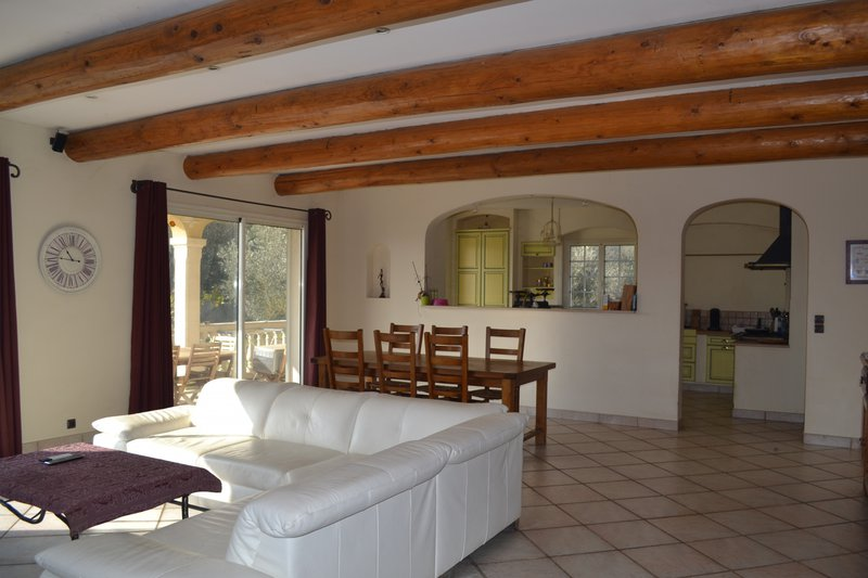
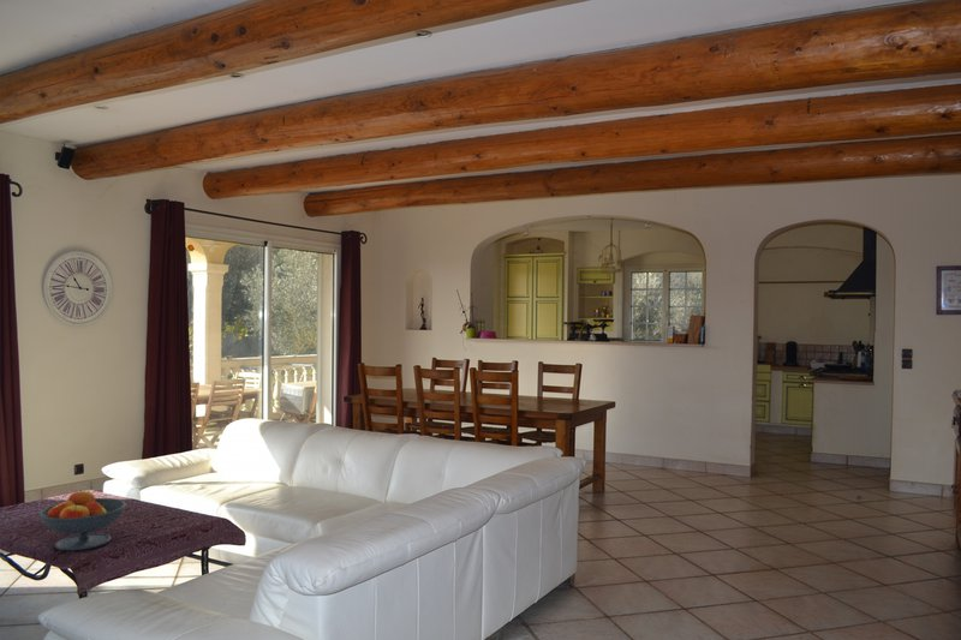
+ fruit bowl (83, 519)
